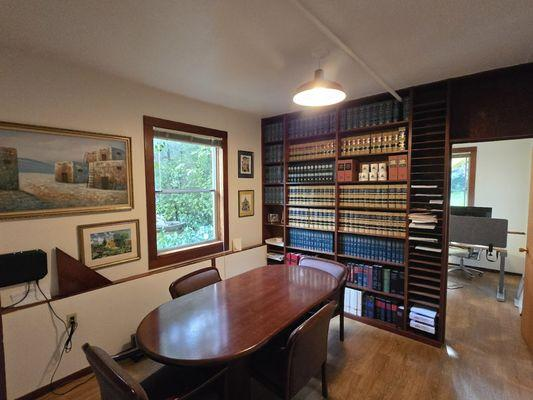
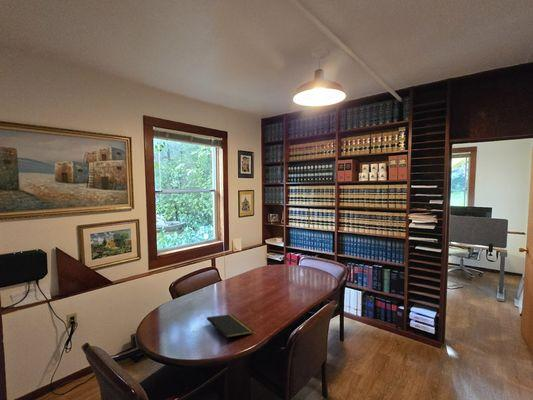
+ notepad (229, 324)
